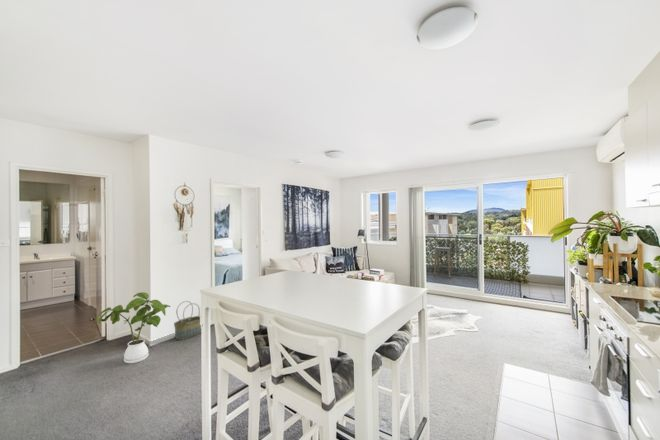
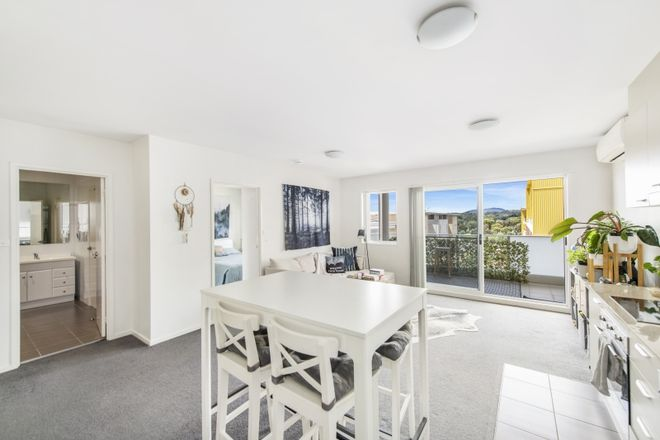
- house plant (143, 325)
- basket (188, 318)
